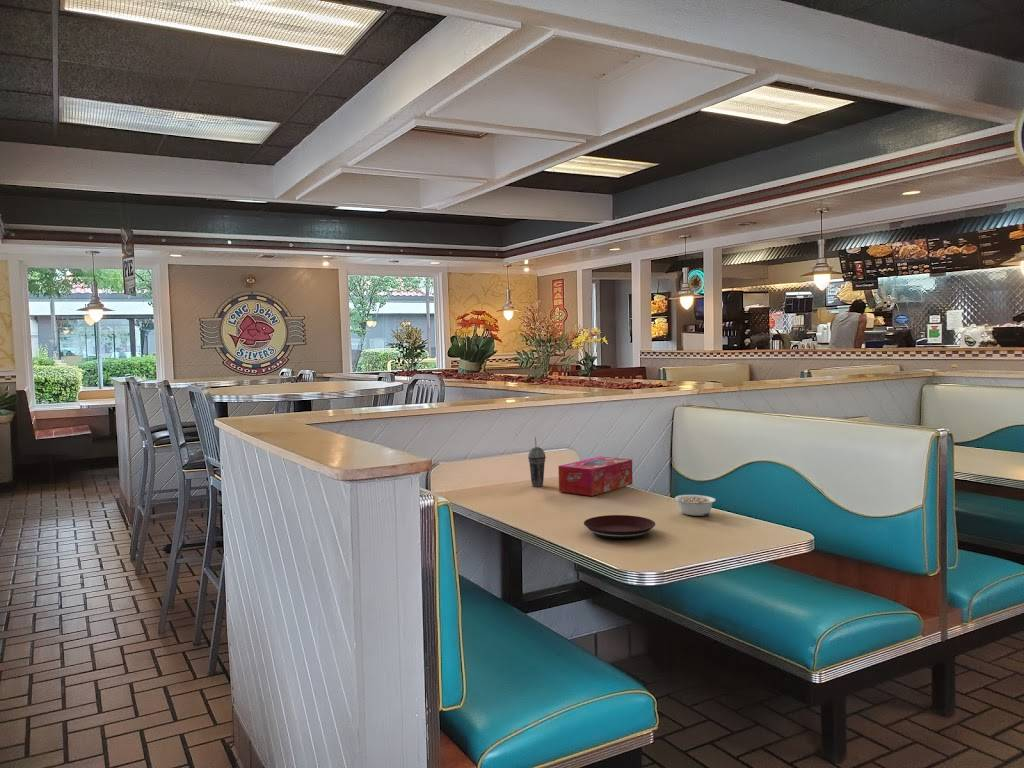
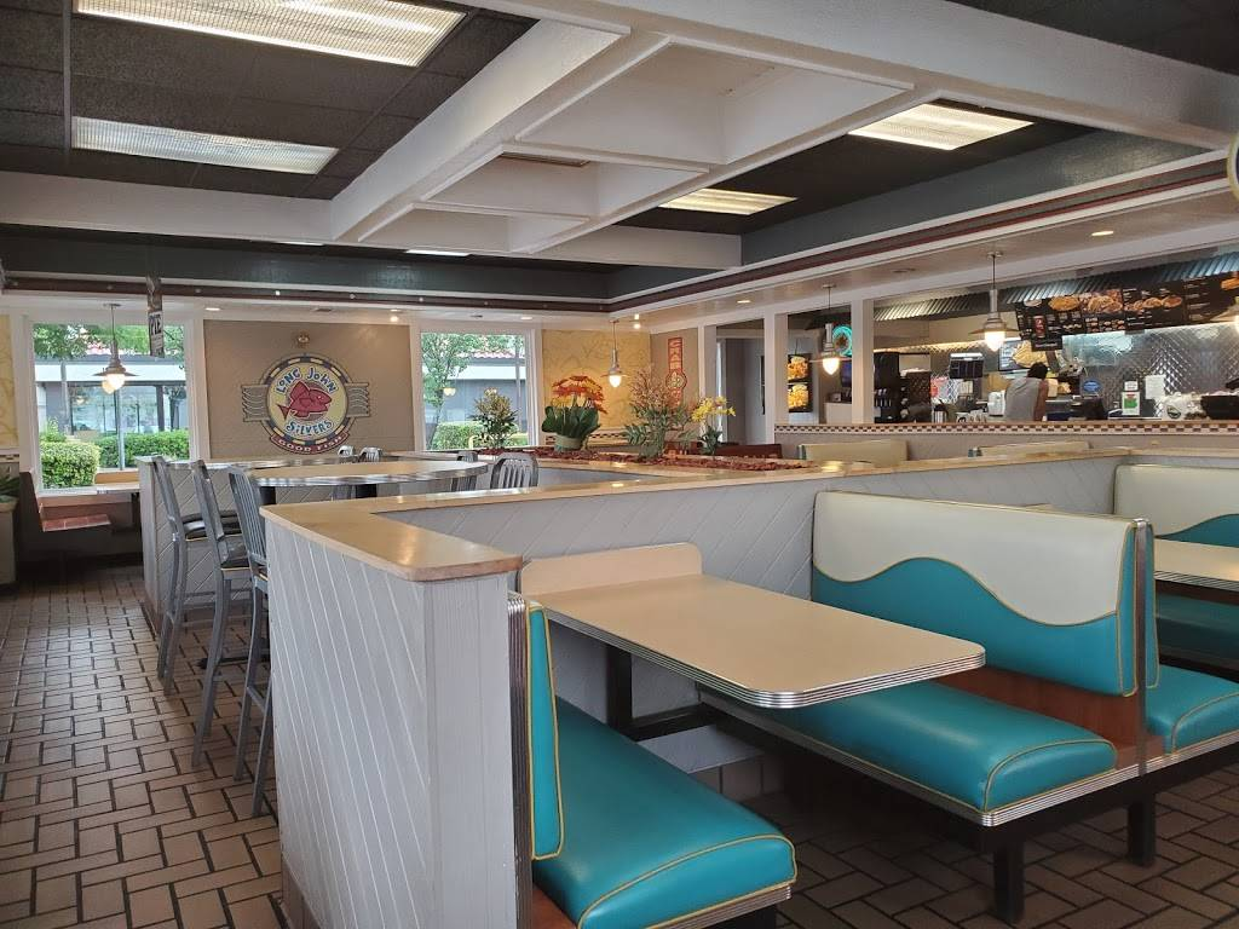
- tissue box (596, 475)
- legume (696, 504)
- plate (619, 527)
- beverage cup (537, 460)
